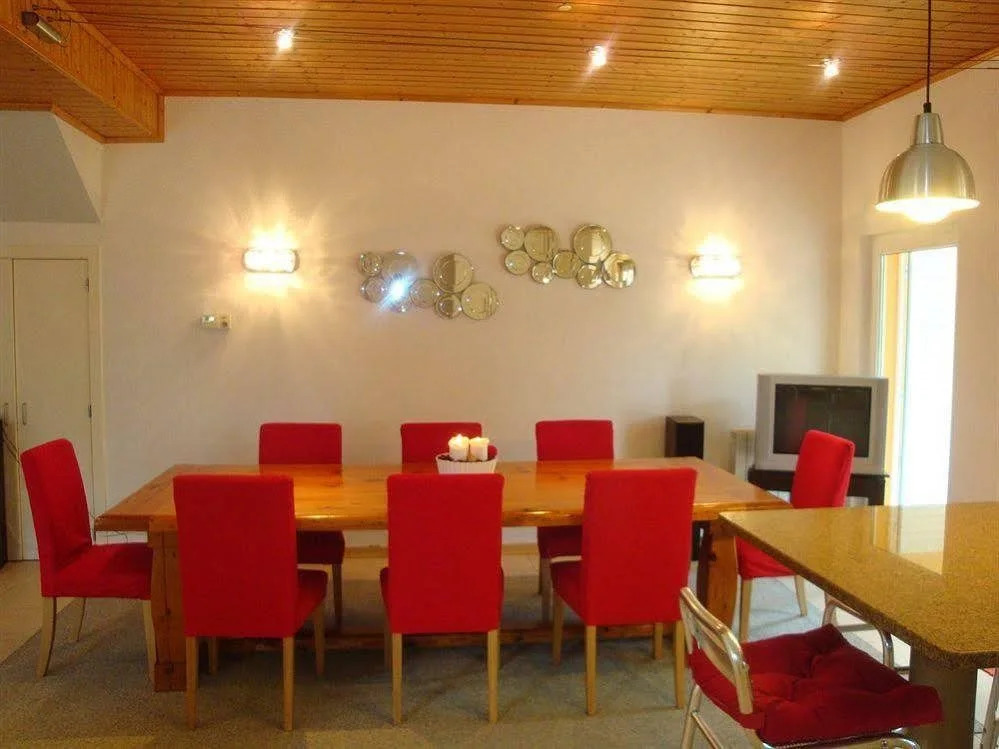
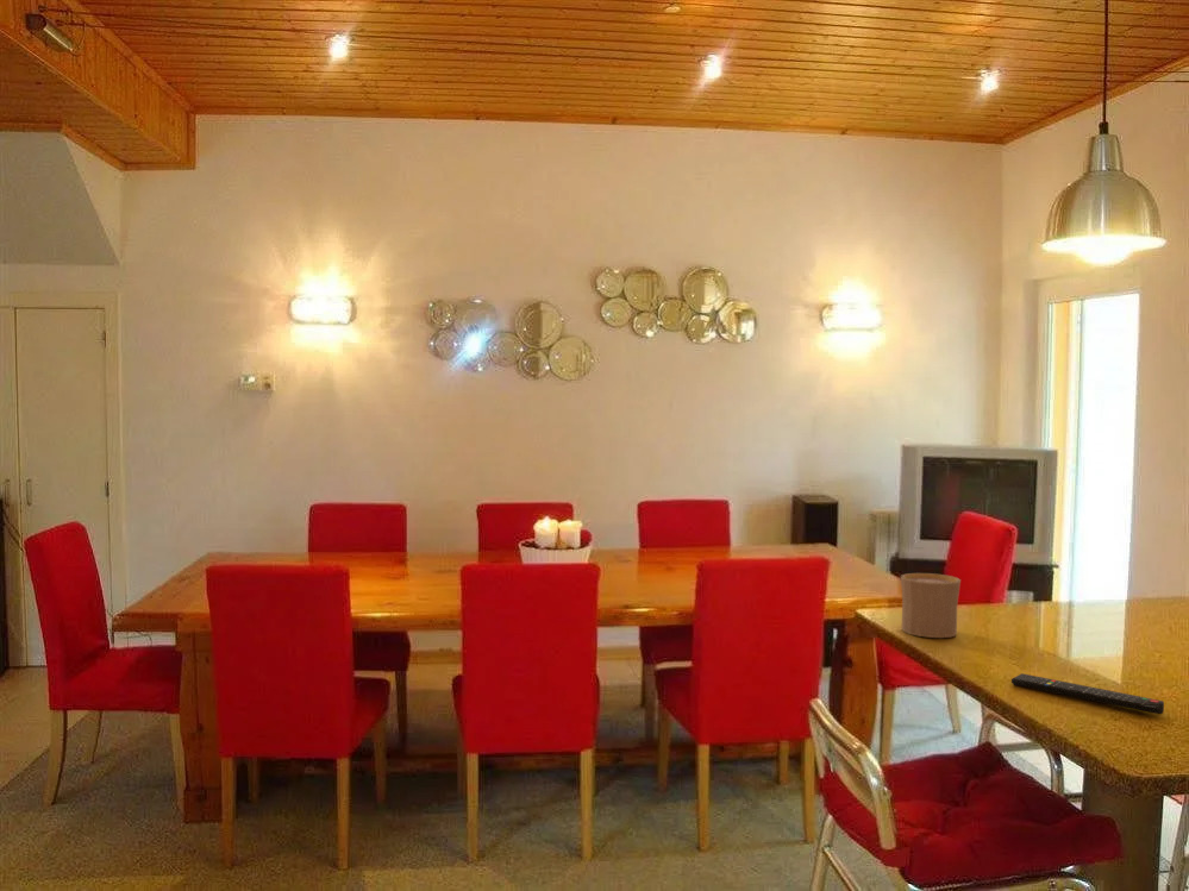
+ cup (930, 604)
+ remote control (1085, 694)
